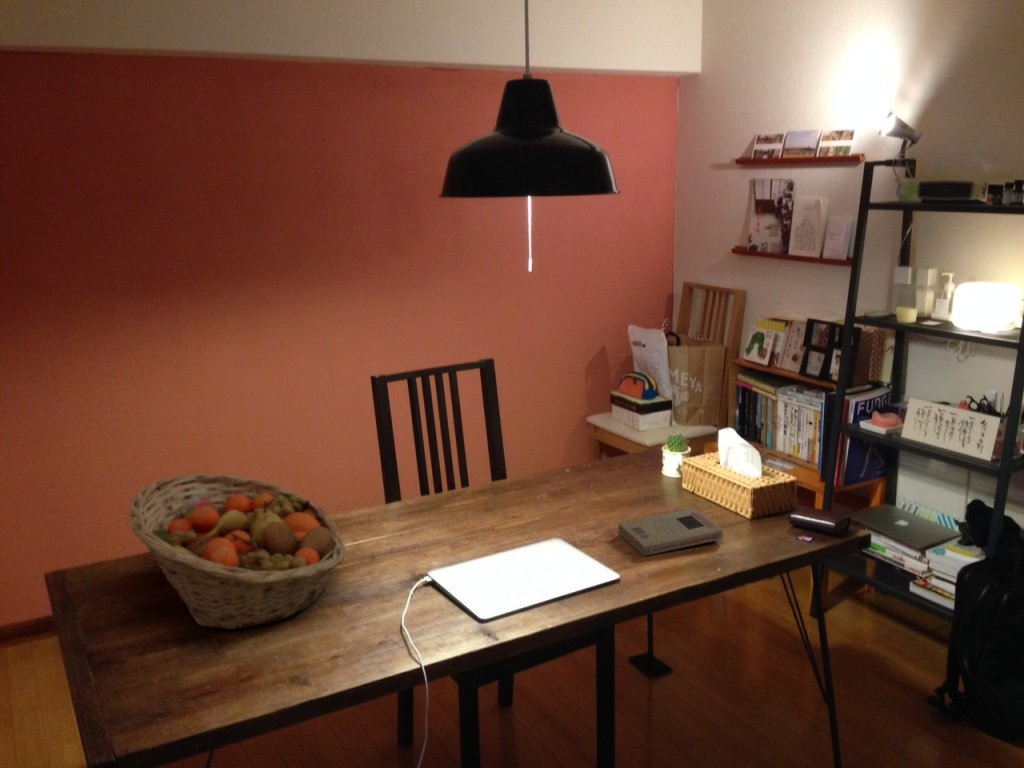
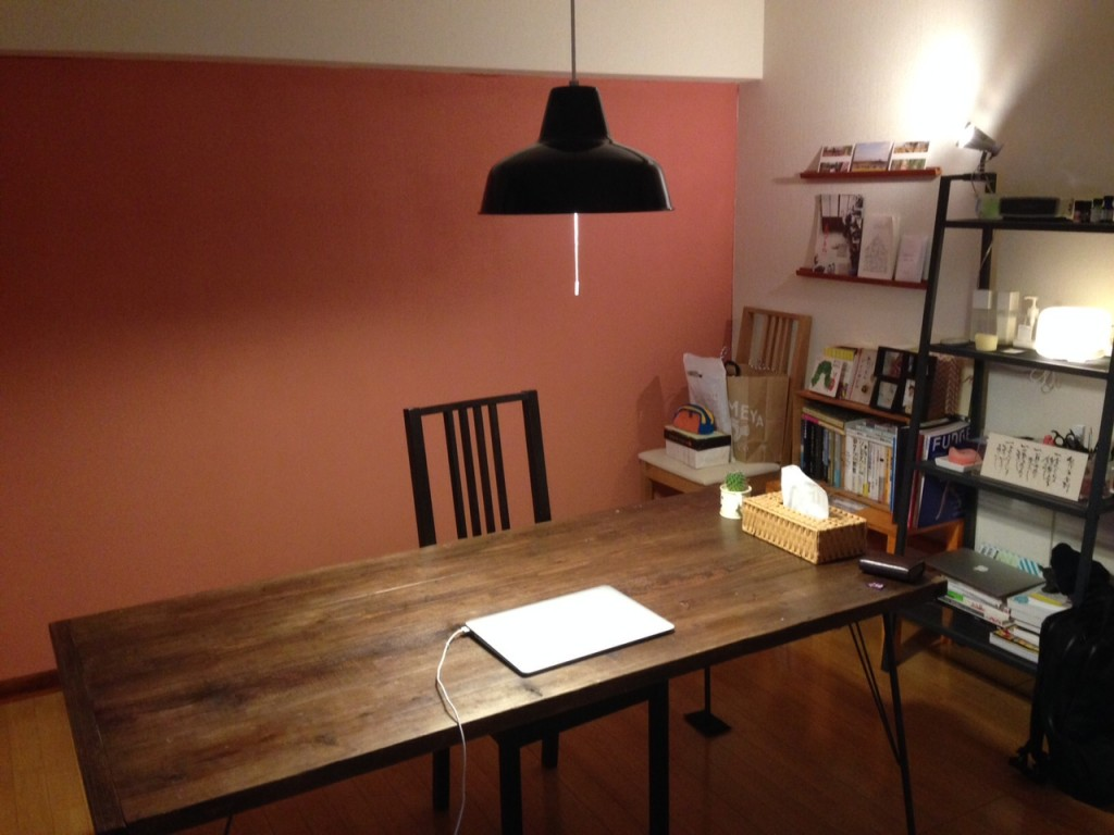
- fruit basket (242, 540)
- book (670, 531)
